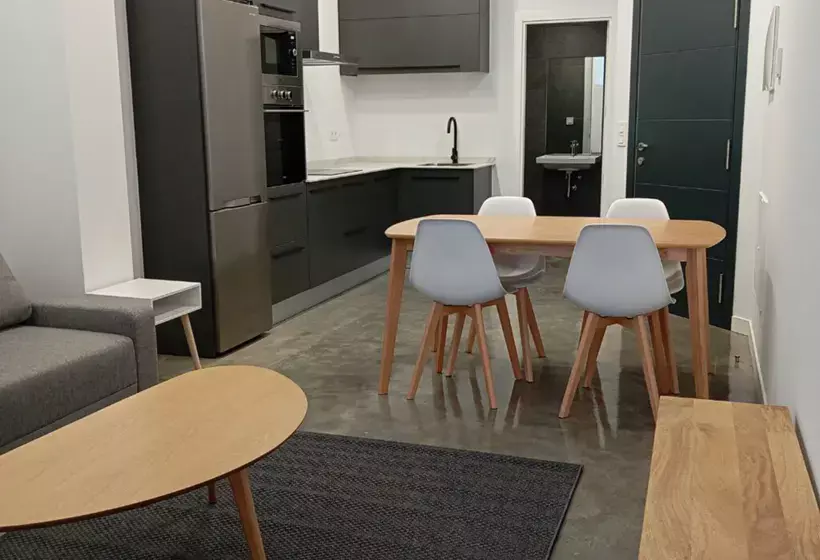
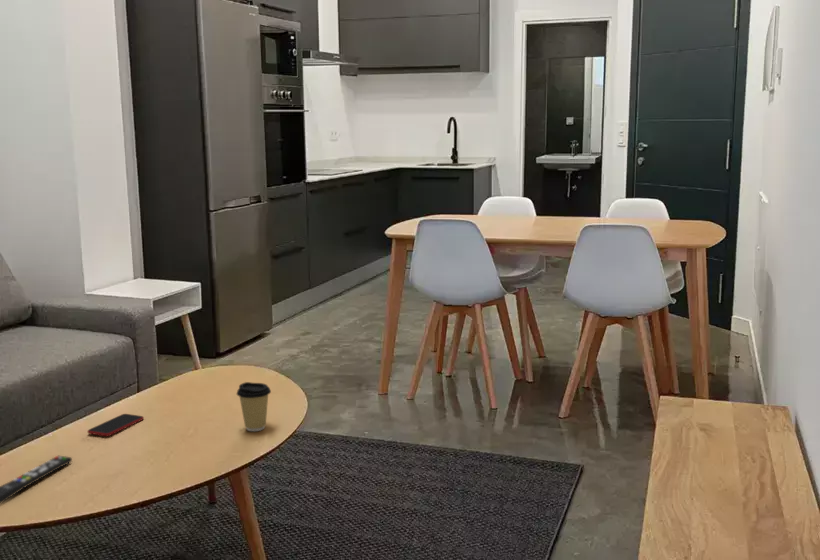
+ smartphone (116, 424)
+ remote control (31, 477)
+ coffee cup (254, 406)
